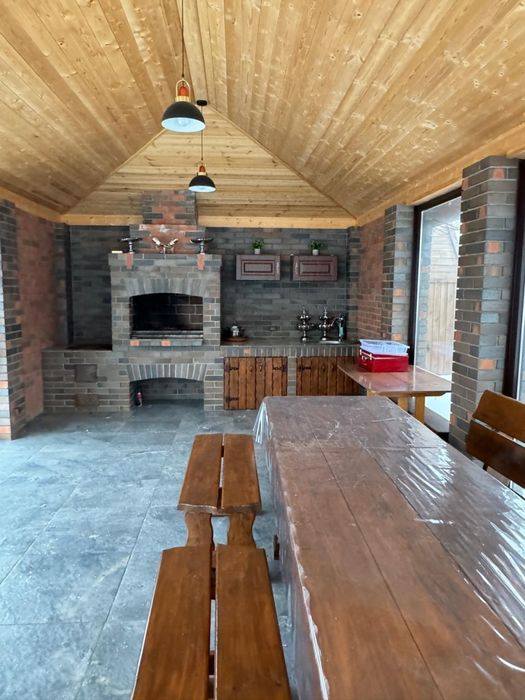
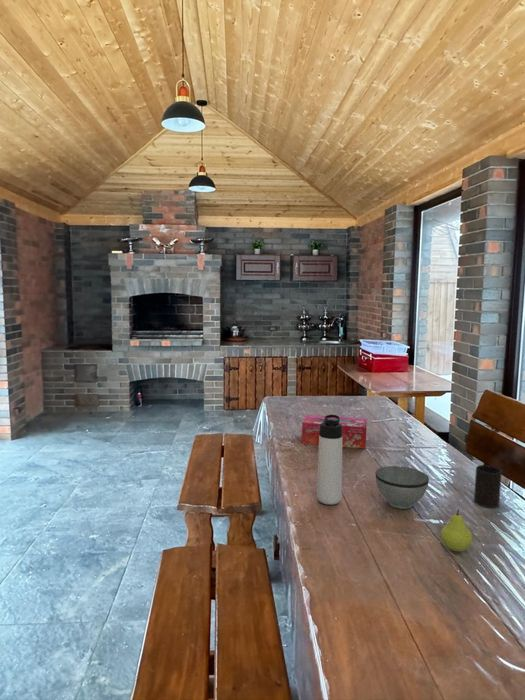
+ tissue box (342, 430)
+ cup (487, 486)
+ fruit (456, 529)
+ thermos bottle (330, 458)
+ bowl (401, 489)
